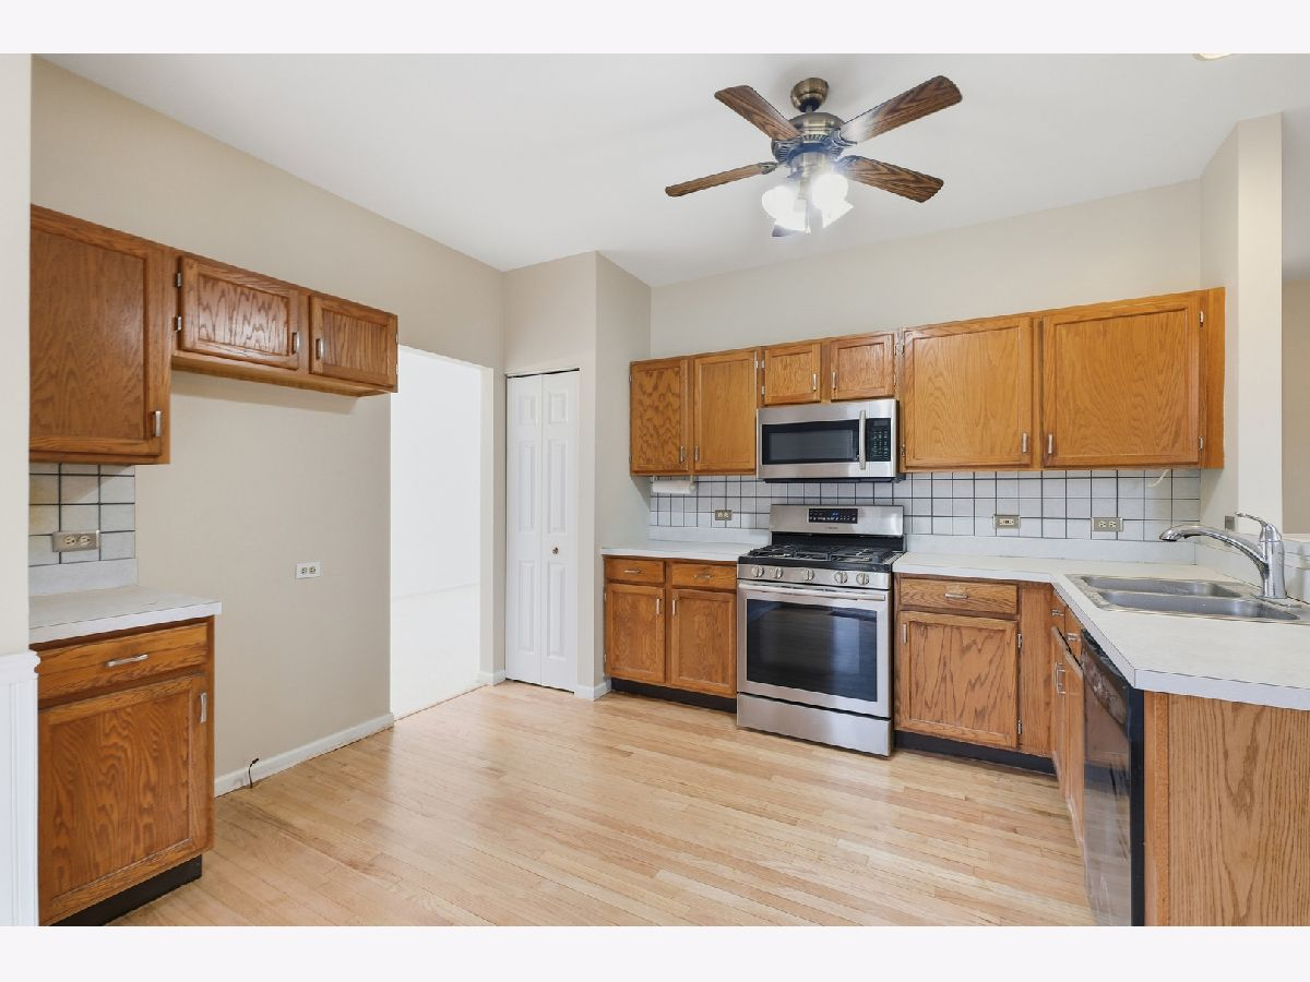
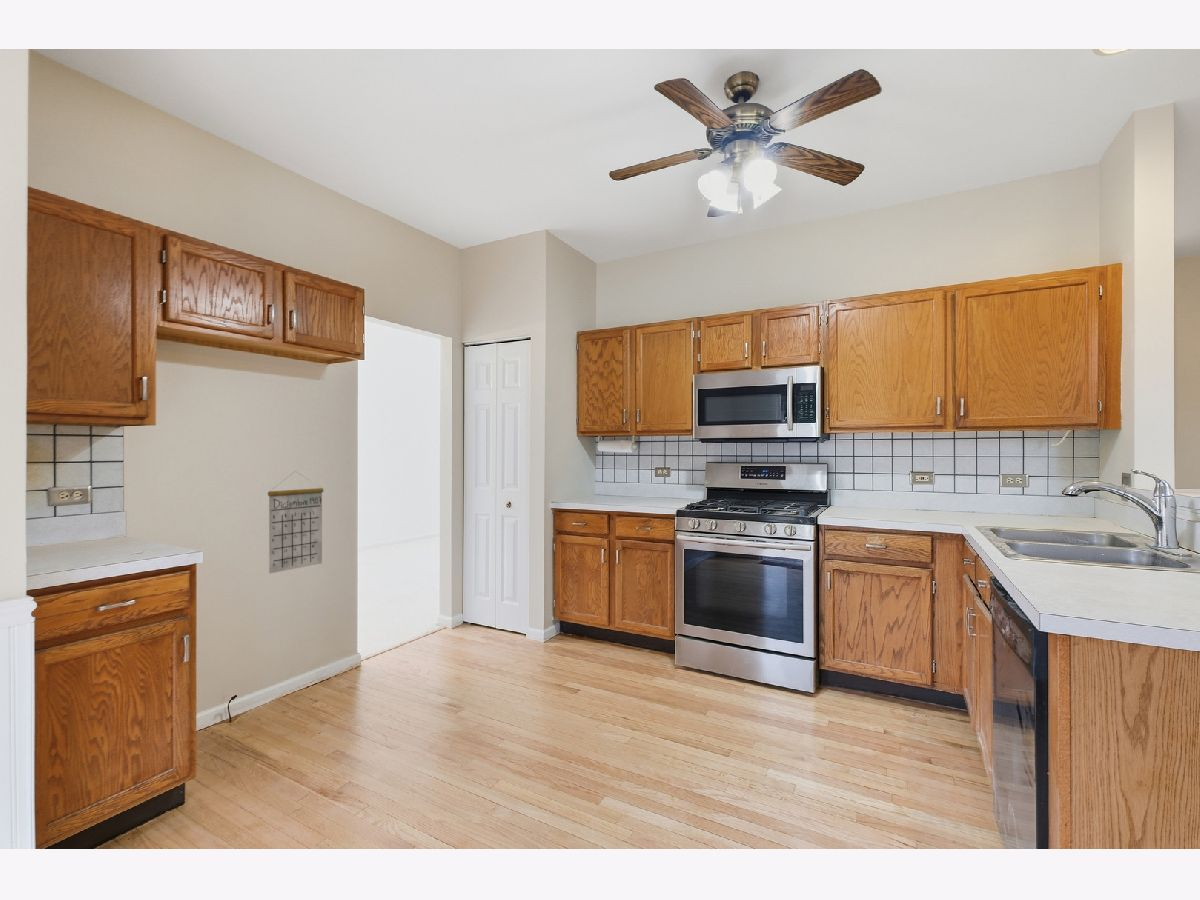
+ calendar (296, 519)
